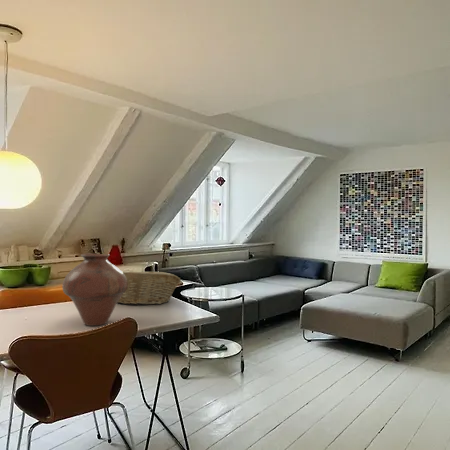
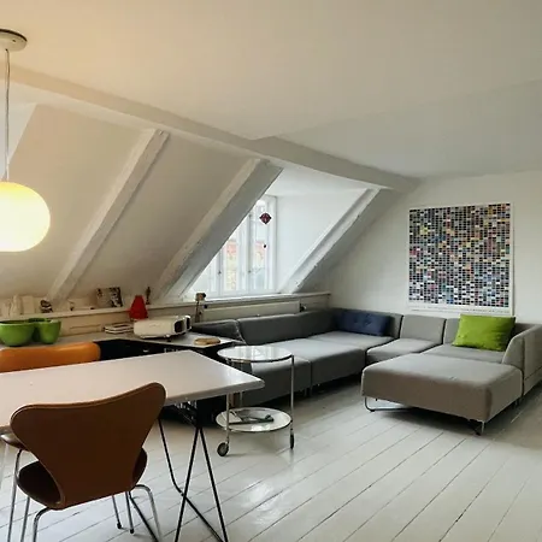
- vase (95, 288)
- fruit basket (140, 284)
